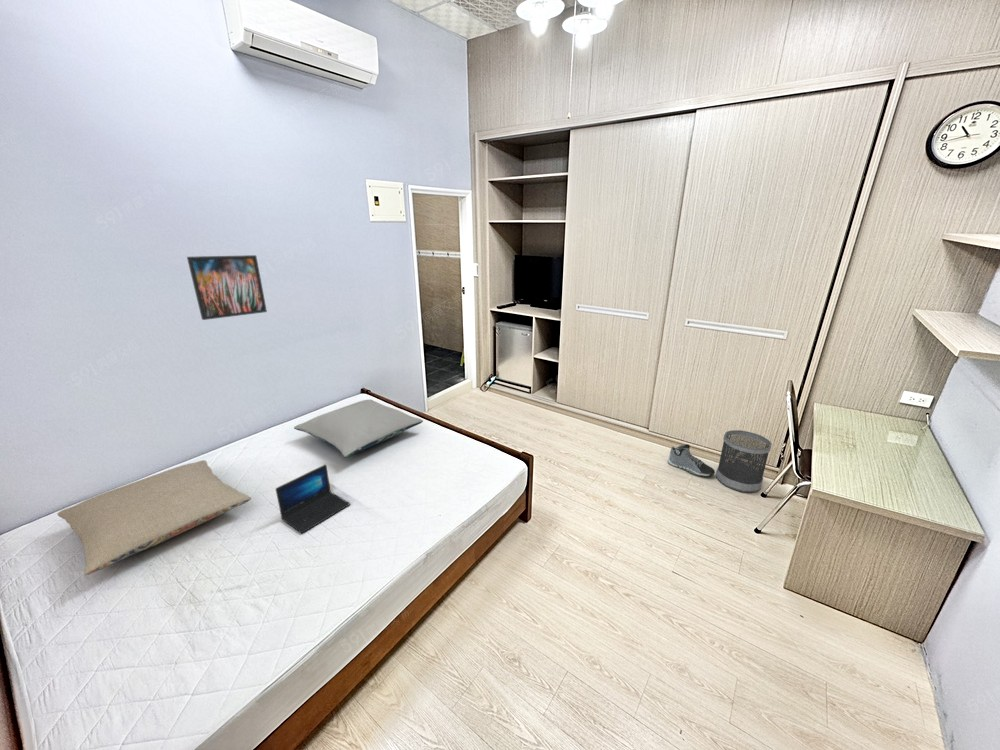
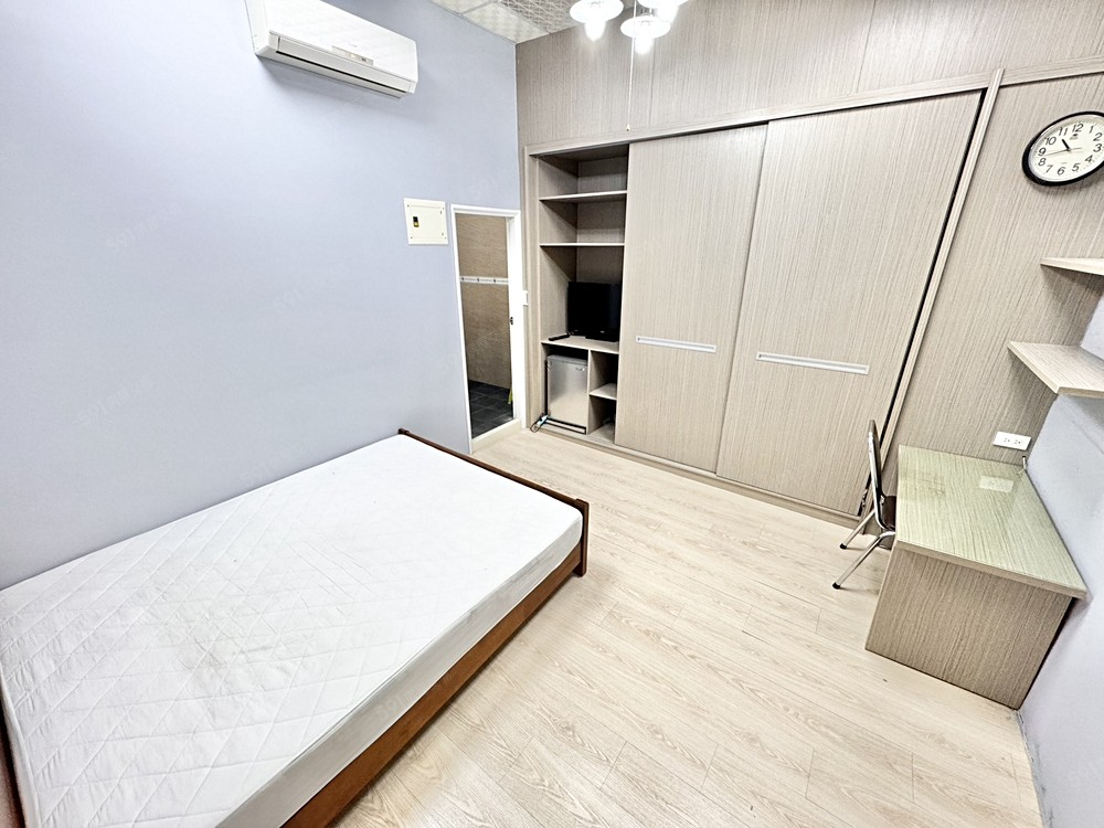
- pillow (360, 424)
- pillow (157, 505)
- sneaker (691, 458)
- laptop (314, 496)
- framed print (229, 286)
- wastebasket (743, 460)
